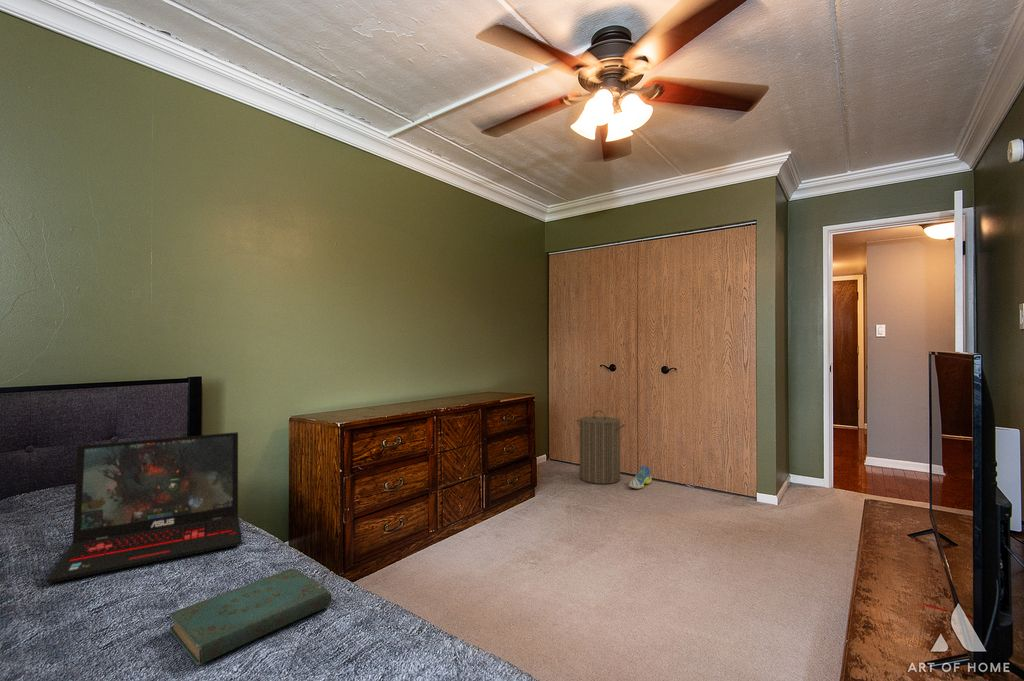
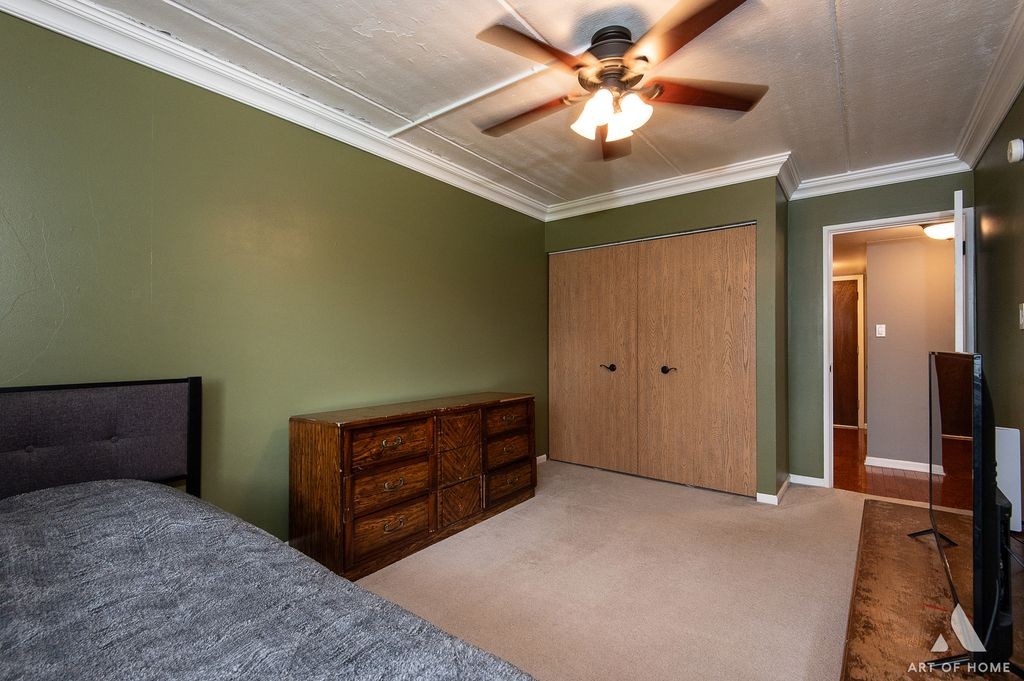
- sneaker (639, 476)
- laundry hamper (599, 444)
- book (253, 609)
- laptop (159, 495)
